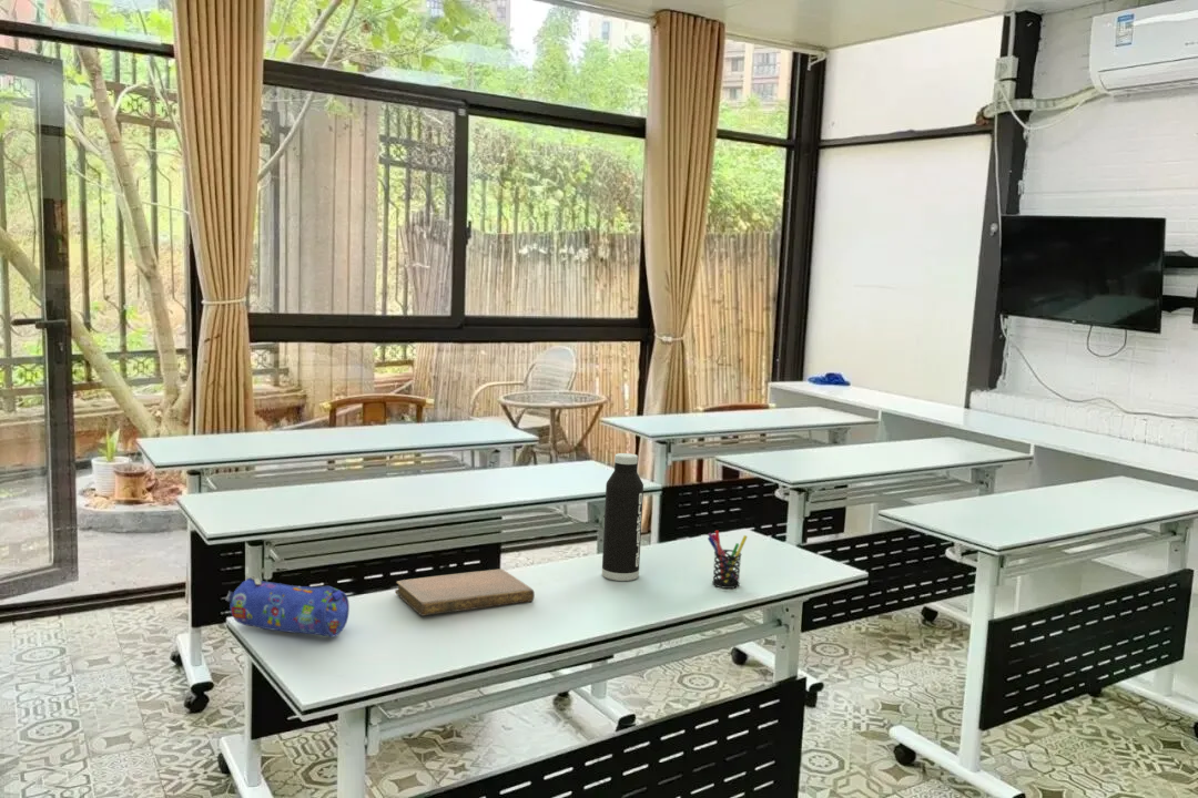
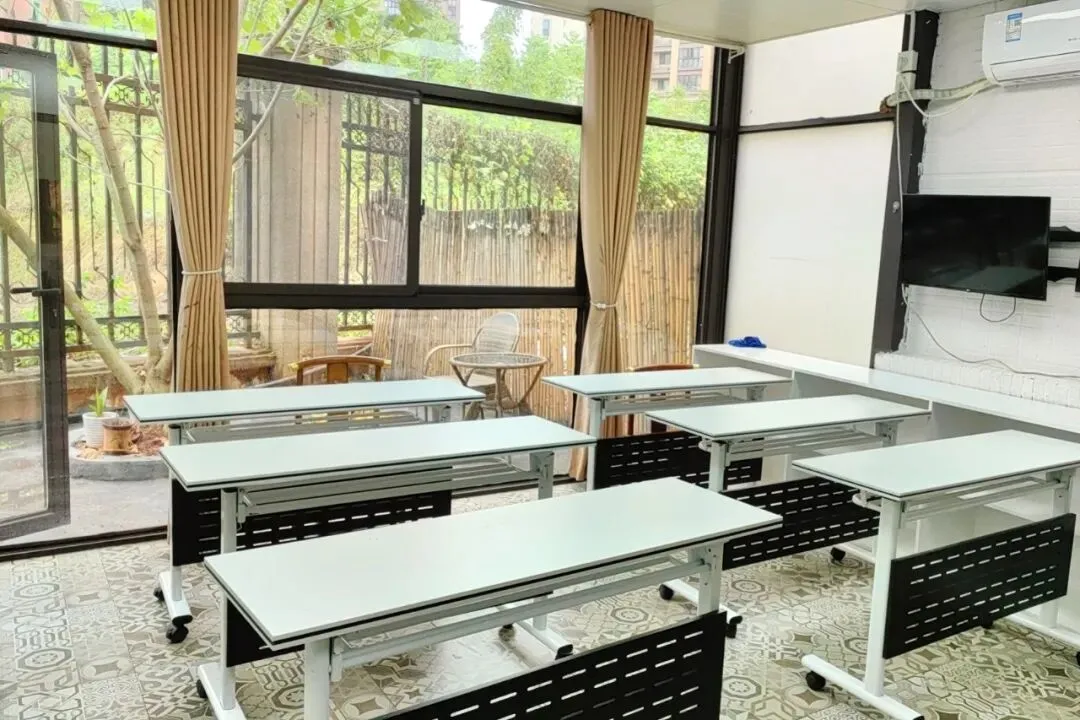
- notebook (464, 591)
- pencil case (288, 605)
- pen holder (727, 557)
- water bottle (623, 515)
